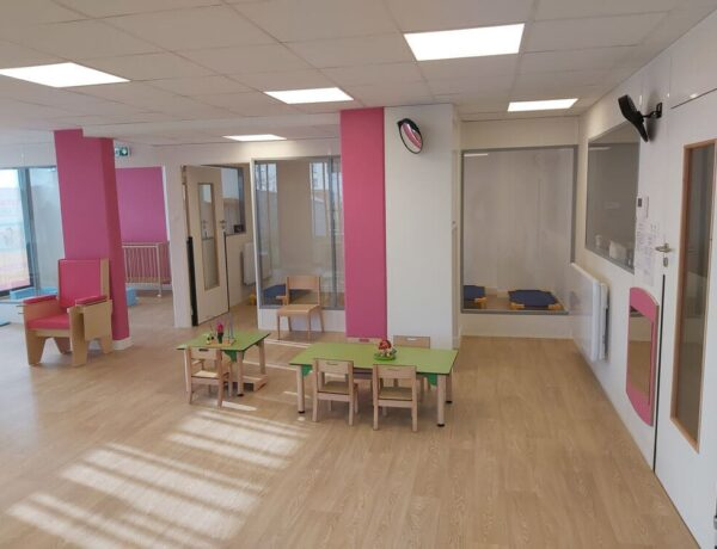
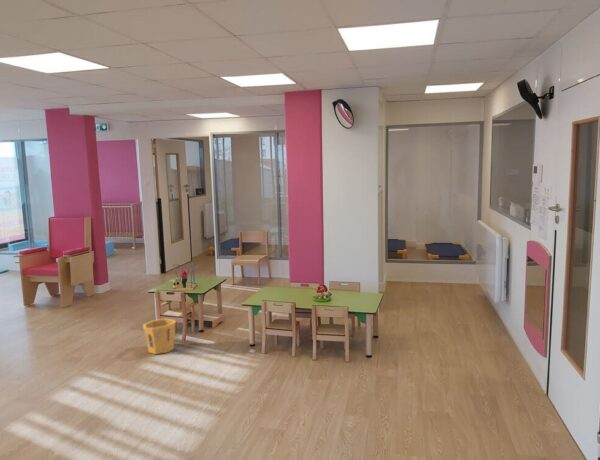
+ bucket (159, 335)
